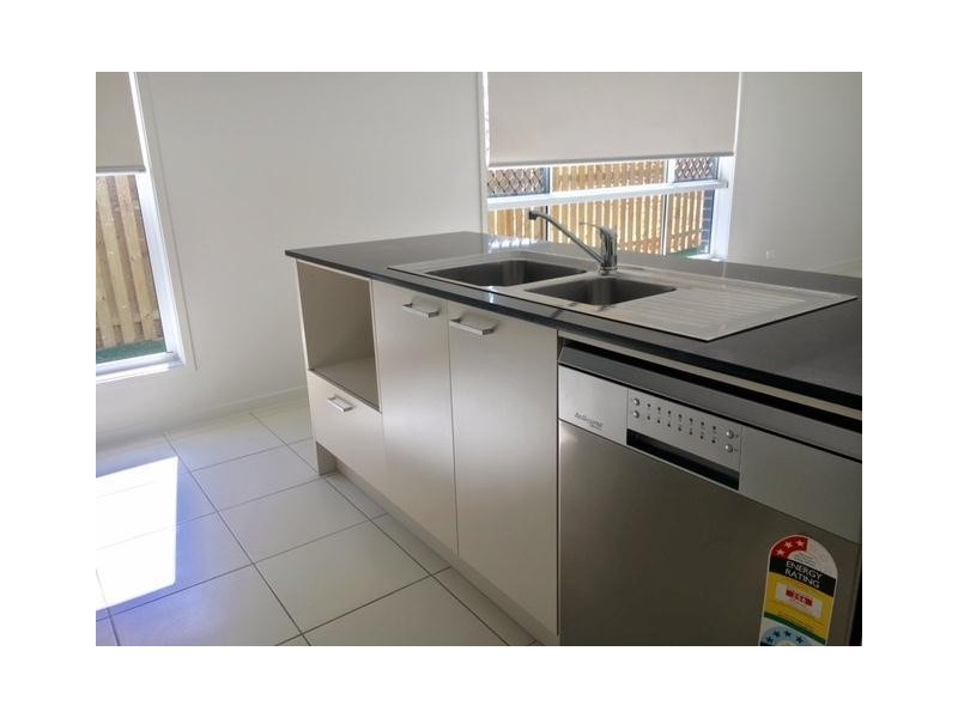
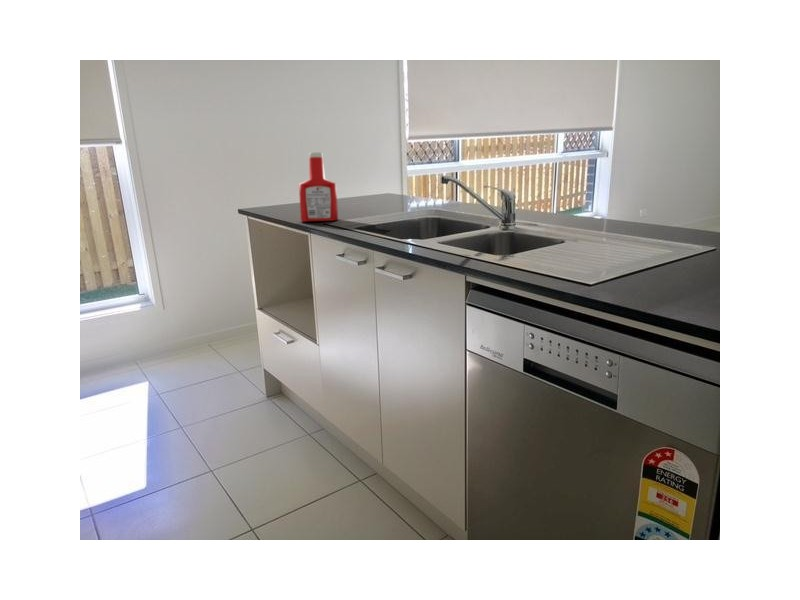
+ soap bottle (317, 187)
